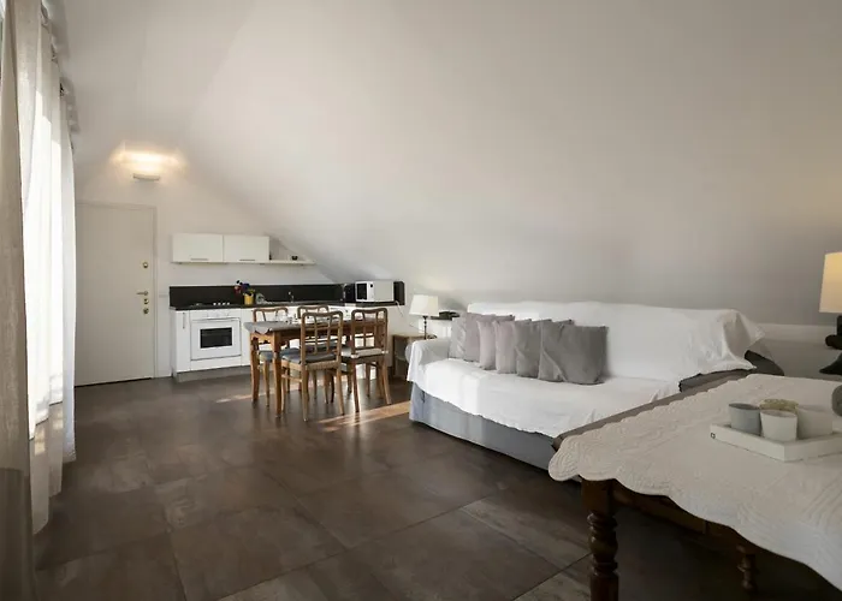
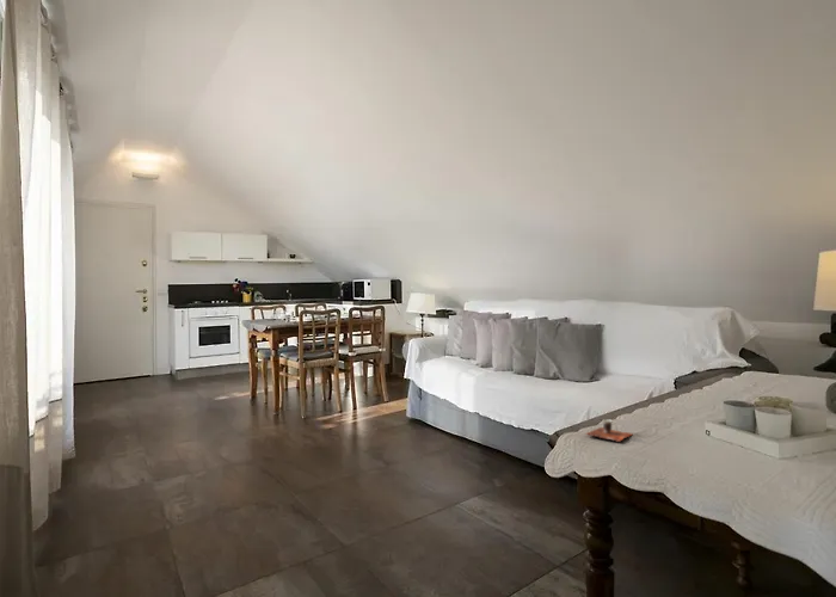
+ cup (609, 427)
